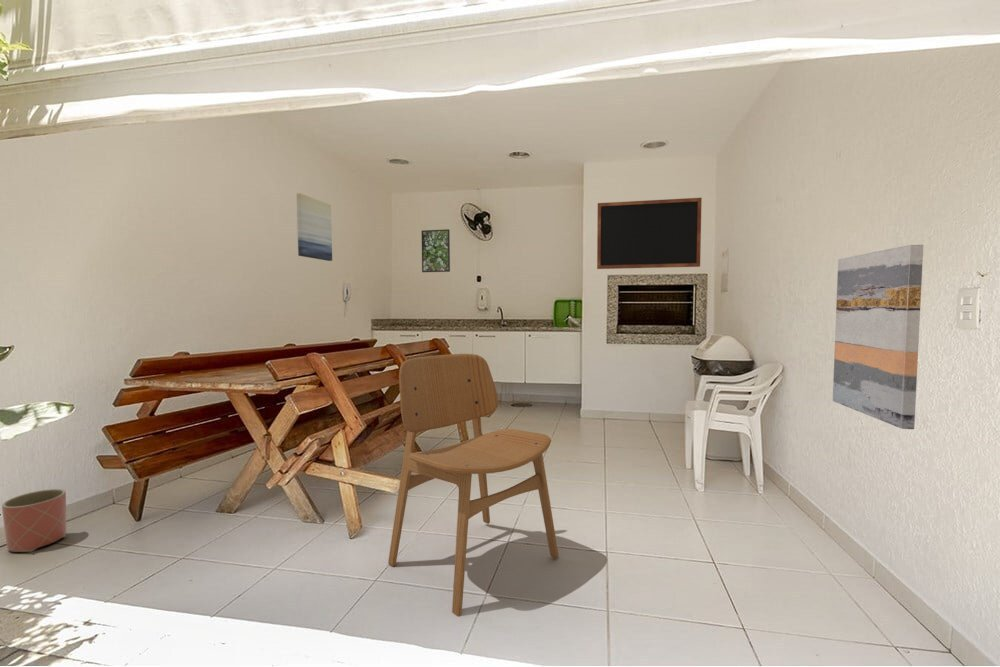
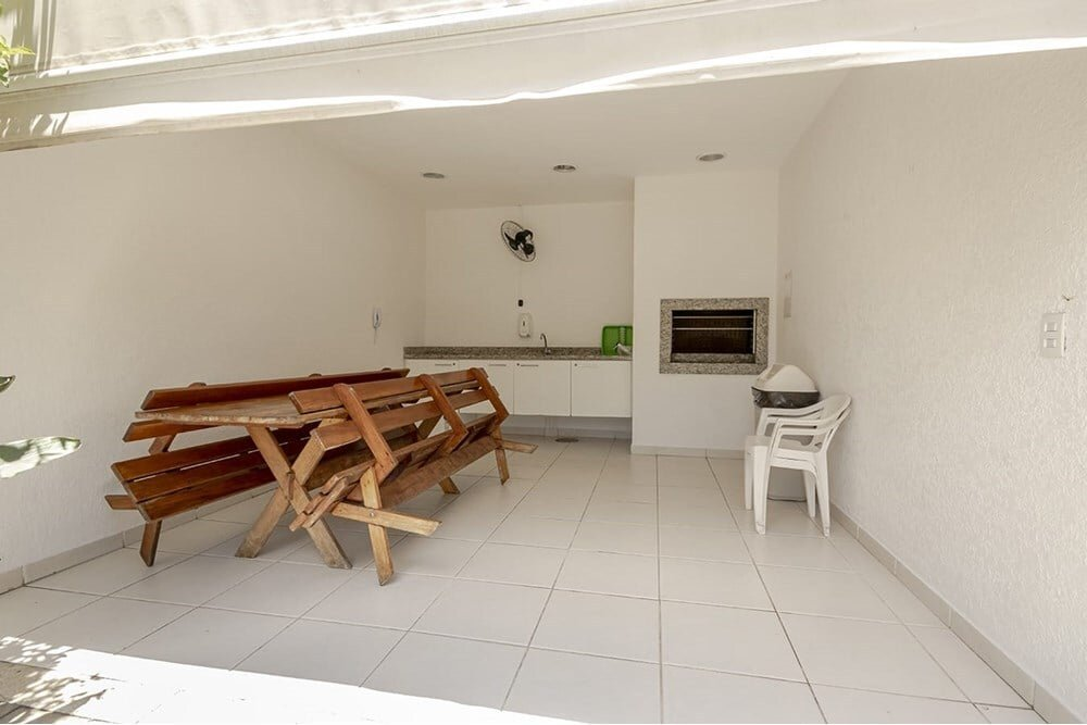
- chalkboard (647, 234)
- wall art (315, 229)
- wall art (871, 333)
- dining chair (473, 462)
- planter (36, 520)
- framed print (435, 251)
